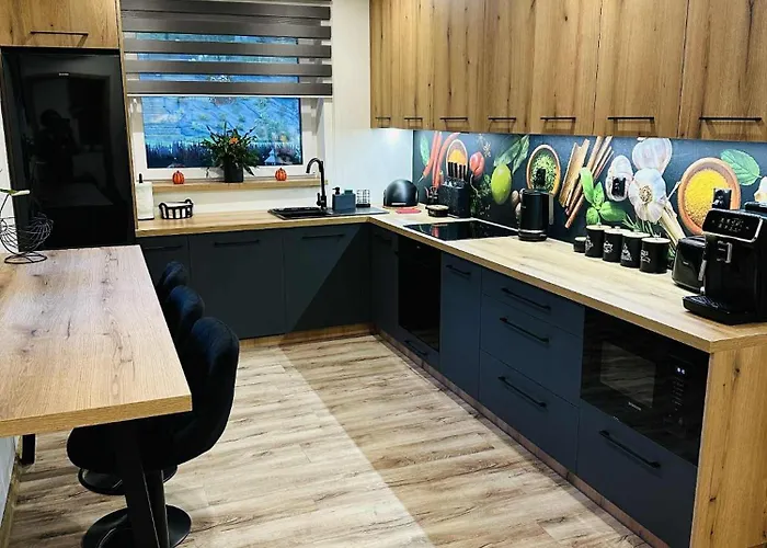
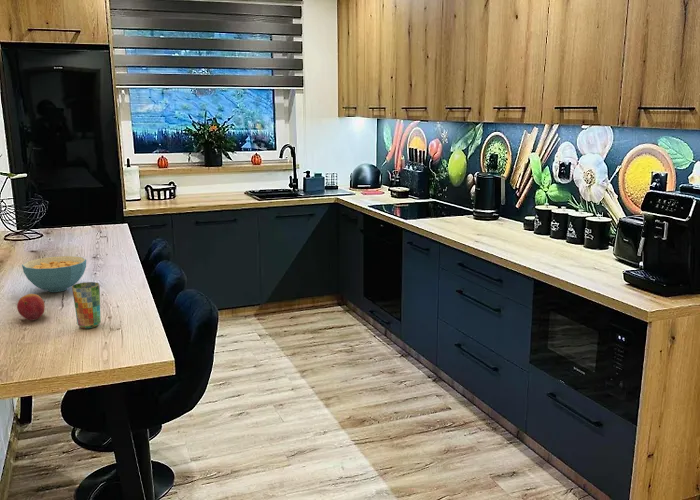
+ fruit (31, 306)
+ cereal bowl (56, 276)
+ cup (87, 305)
